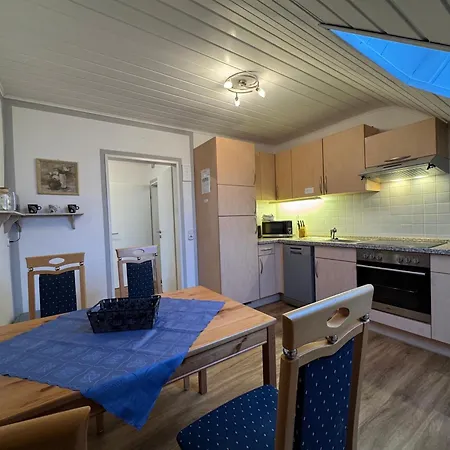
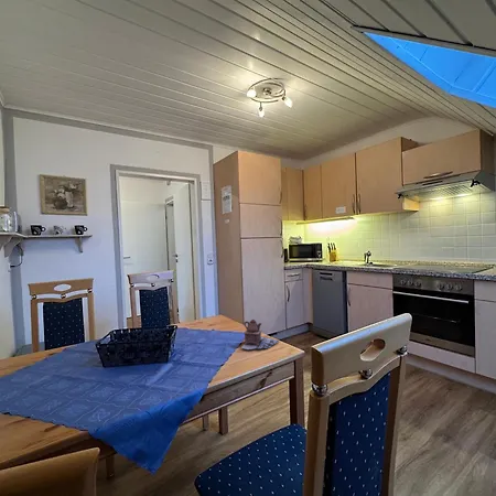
+ teapot (255, 332)
